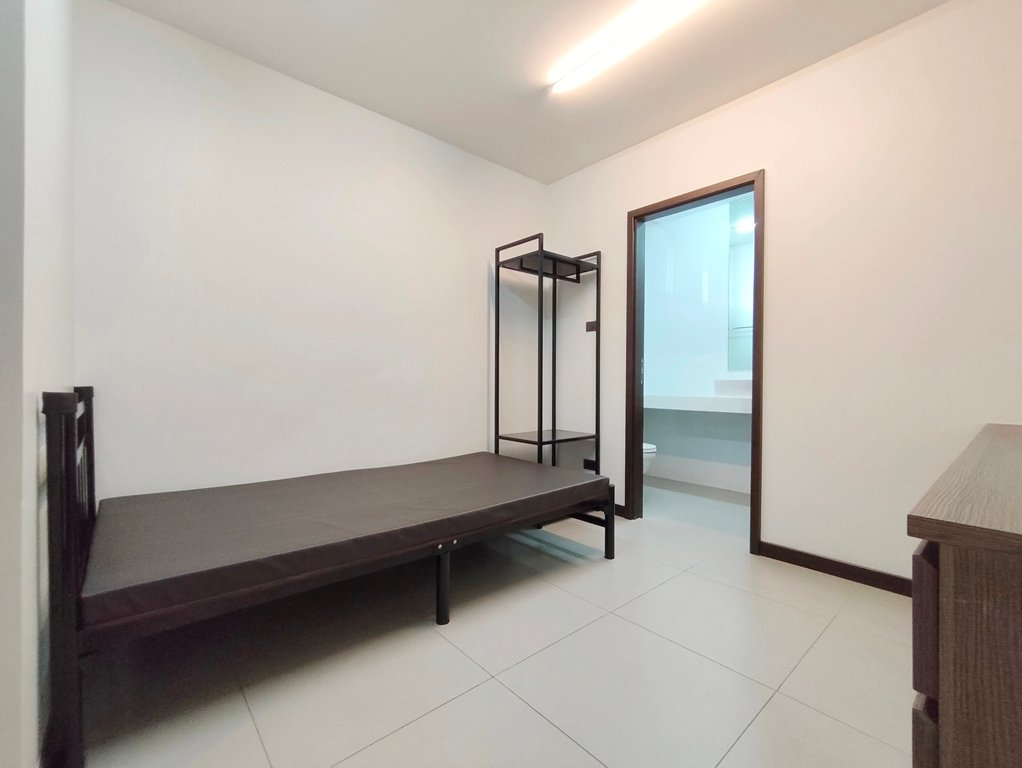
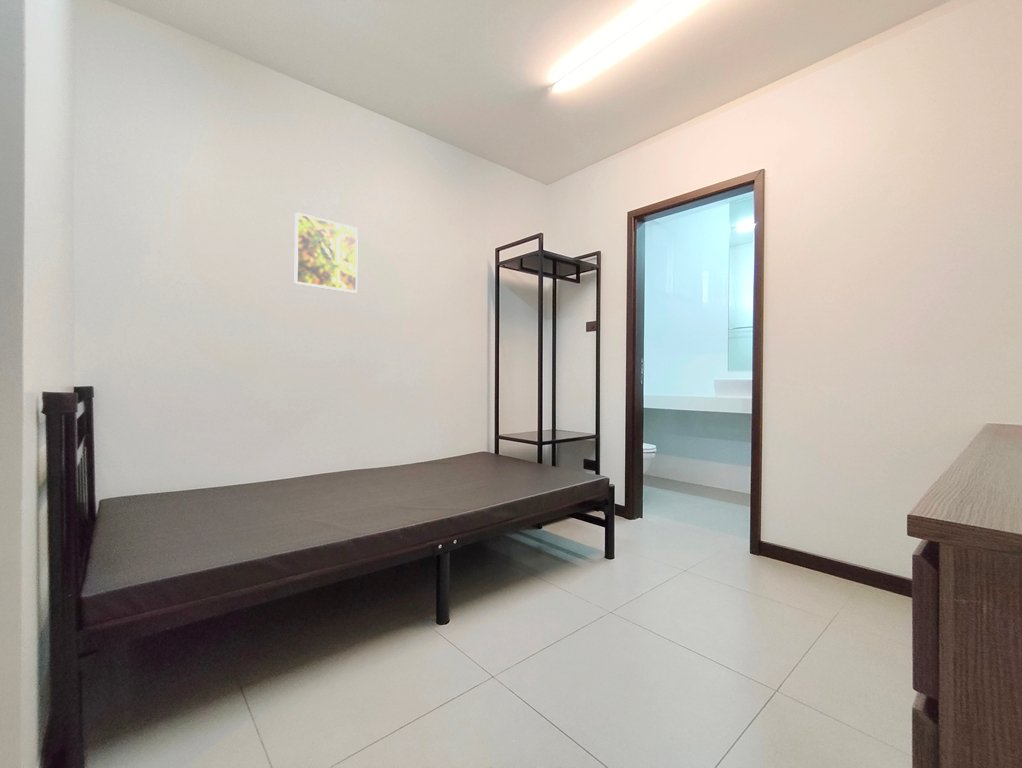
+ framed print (327, 254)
